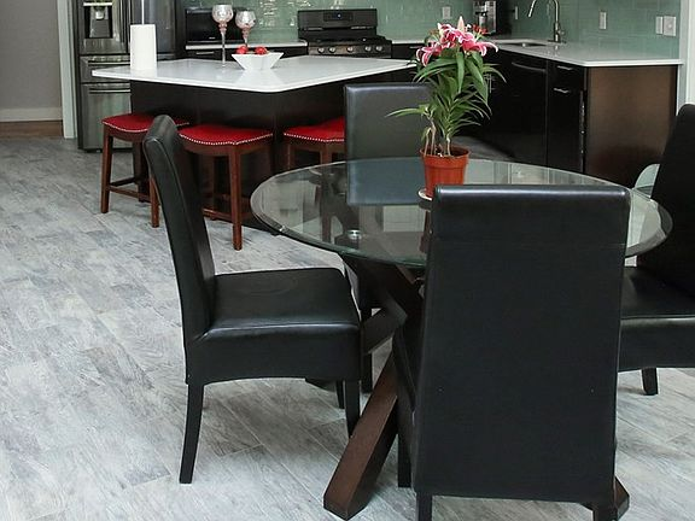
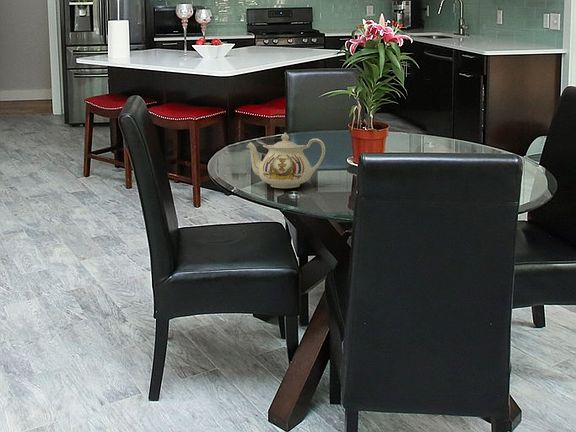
+ teapot (285, 159)
